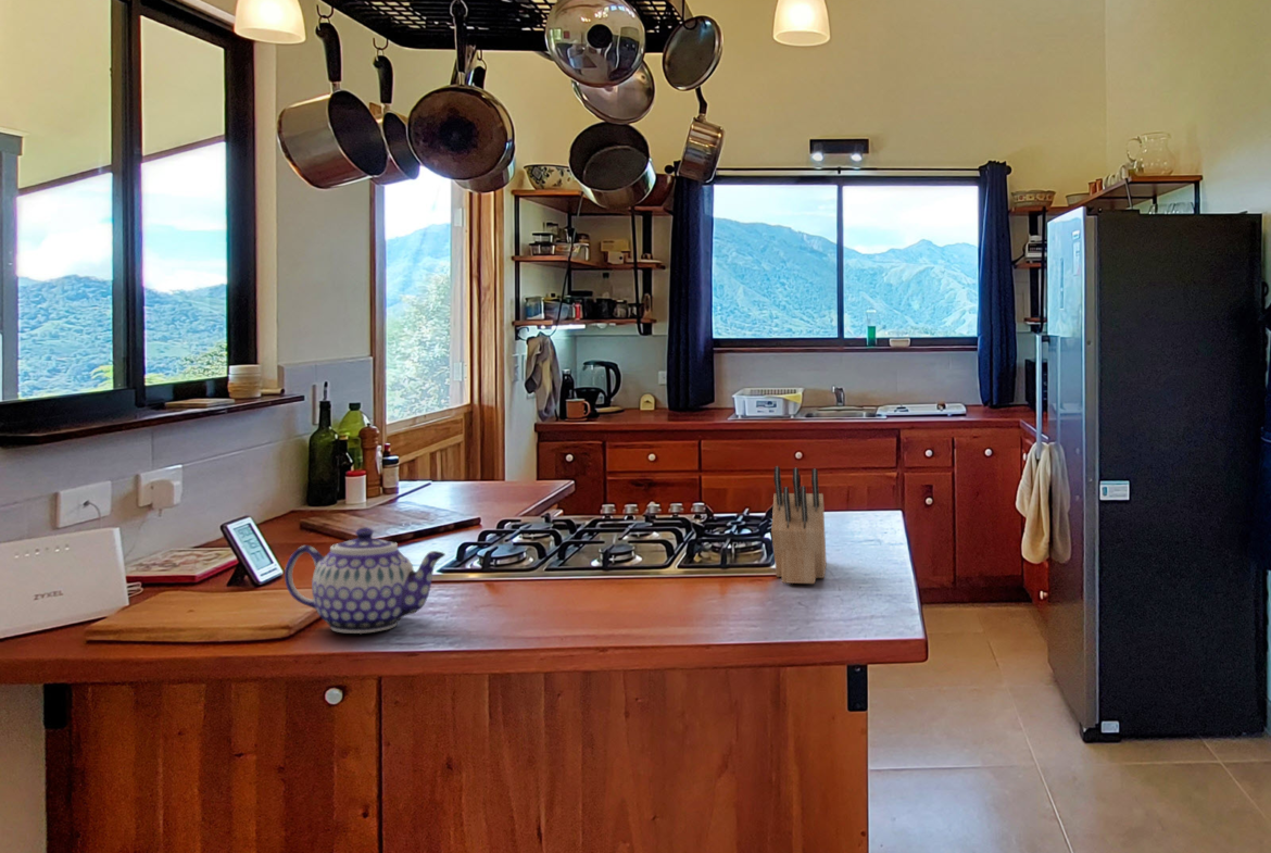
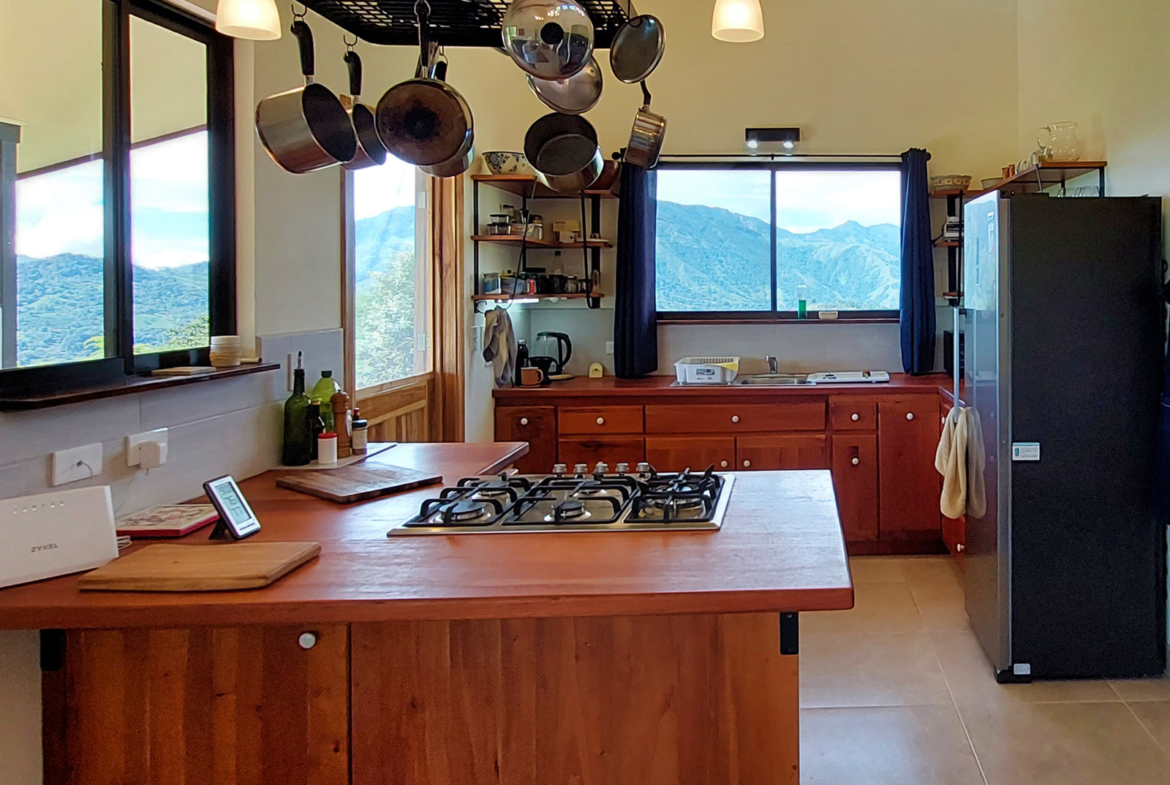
- teapot (364, 576)
- knife block (800, 520)
